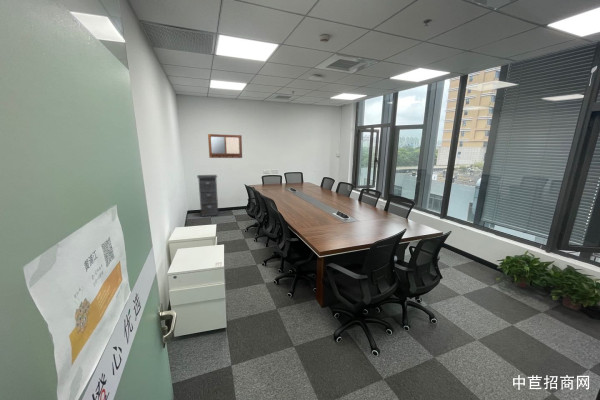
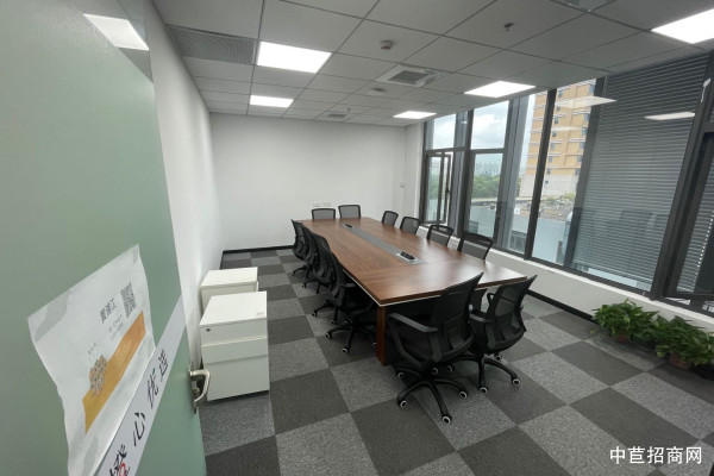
- filing cabinet (208, 195)
- writing board (225, 146)
